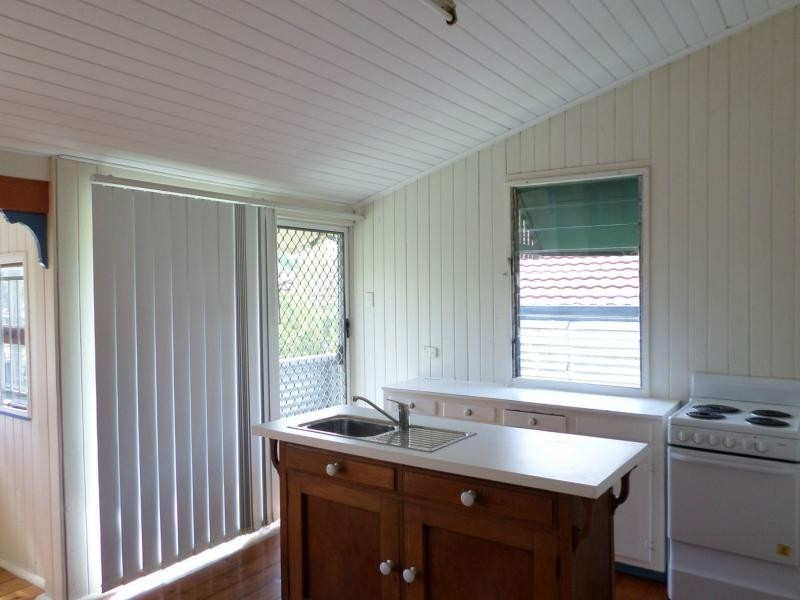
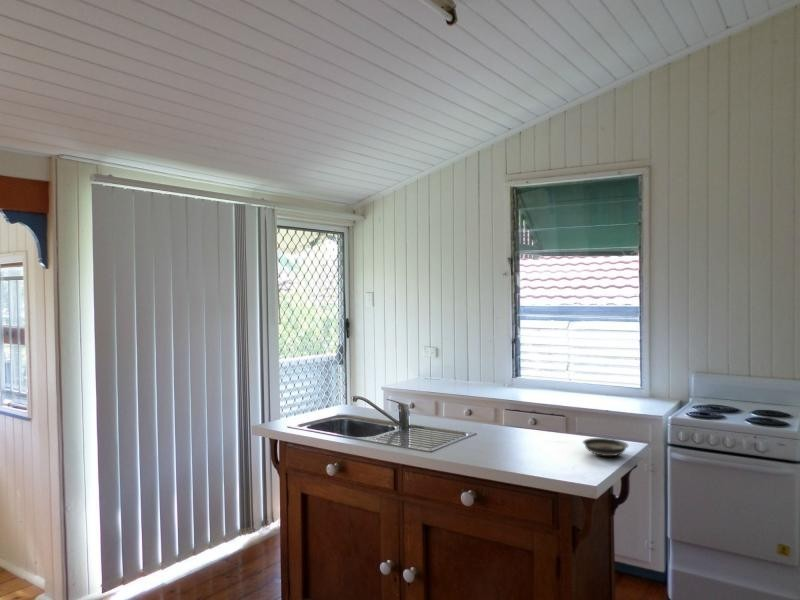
+ saucer (605, 448)
